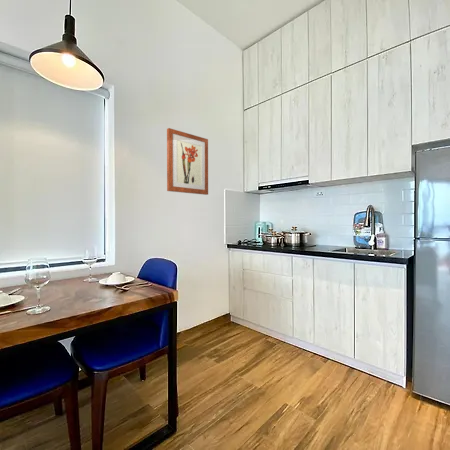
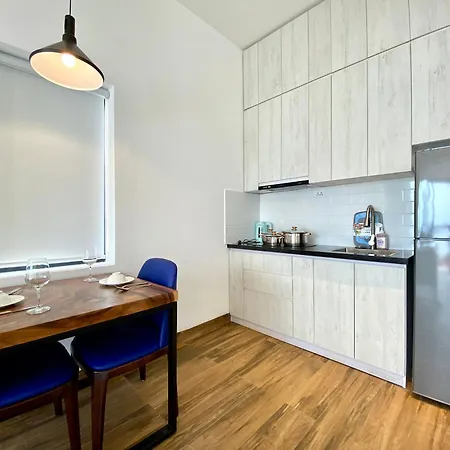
- wall art (188, 163)
